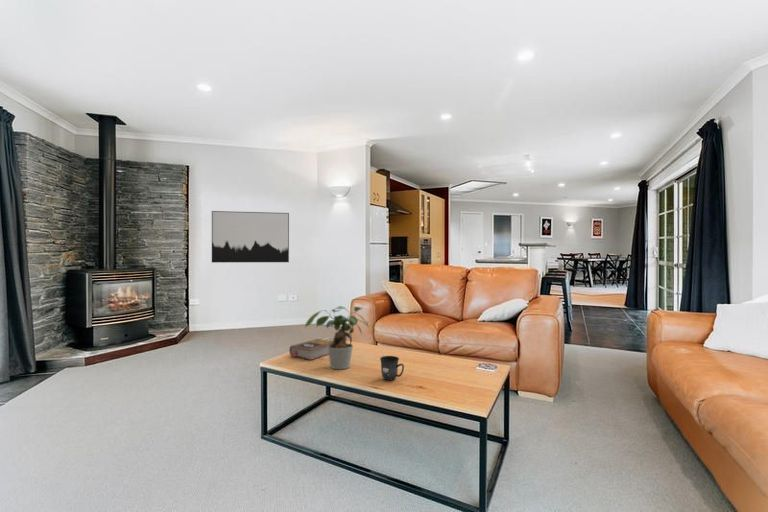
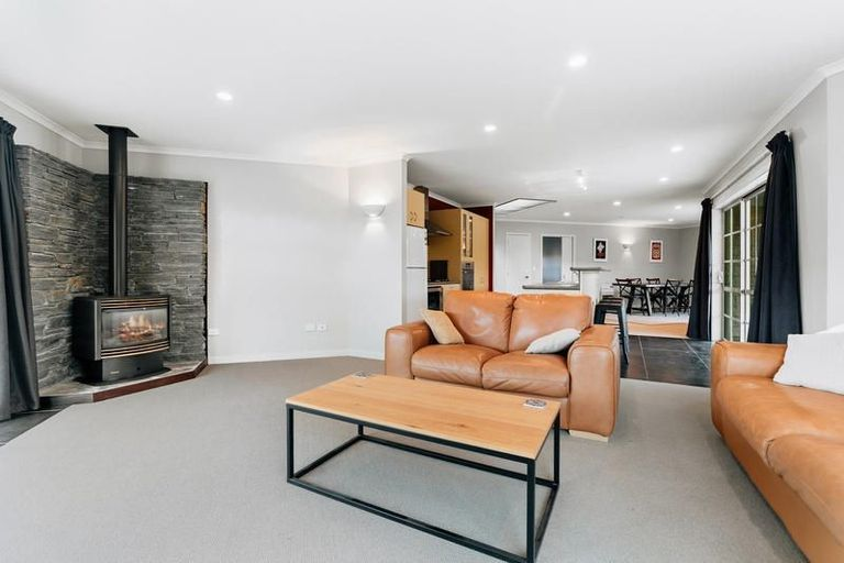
- book (312, 348)
- potted plant (344, 334)
- wall art (251, 237)
- mug (392, 369)
